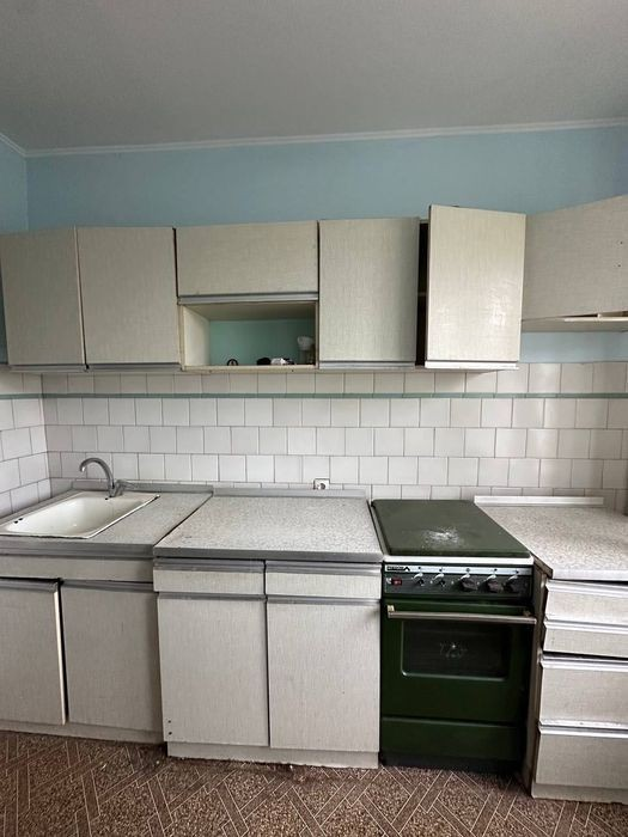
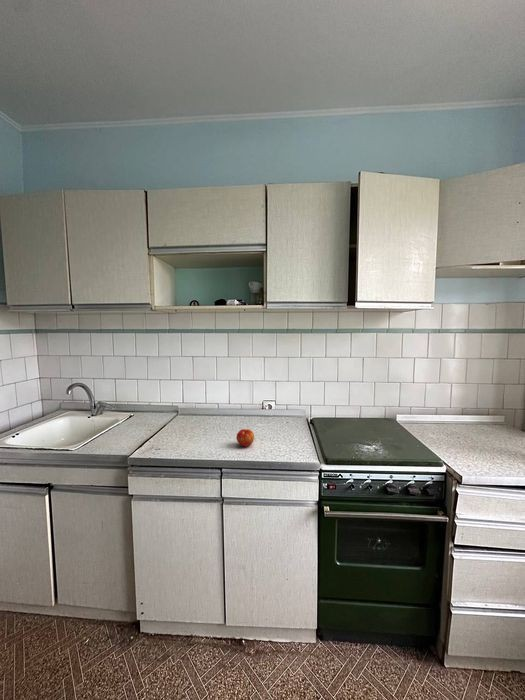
+ apple (245, 438)
